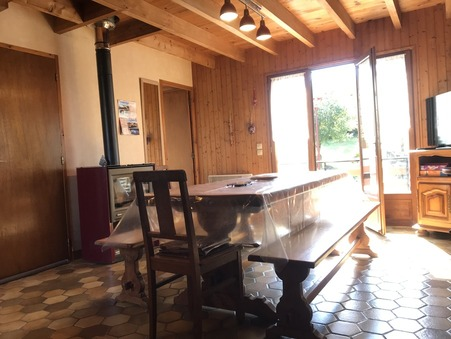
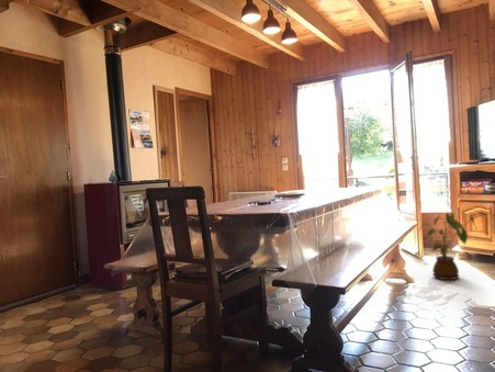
+ house plant (448, 246)
